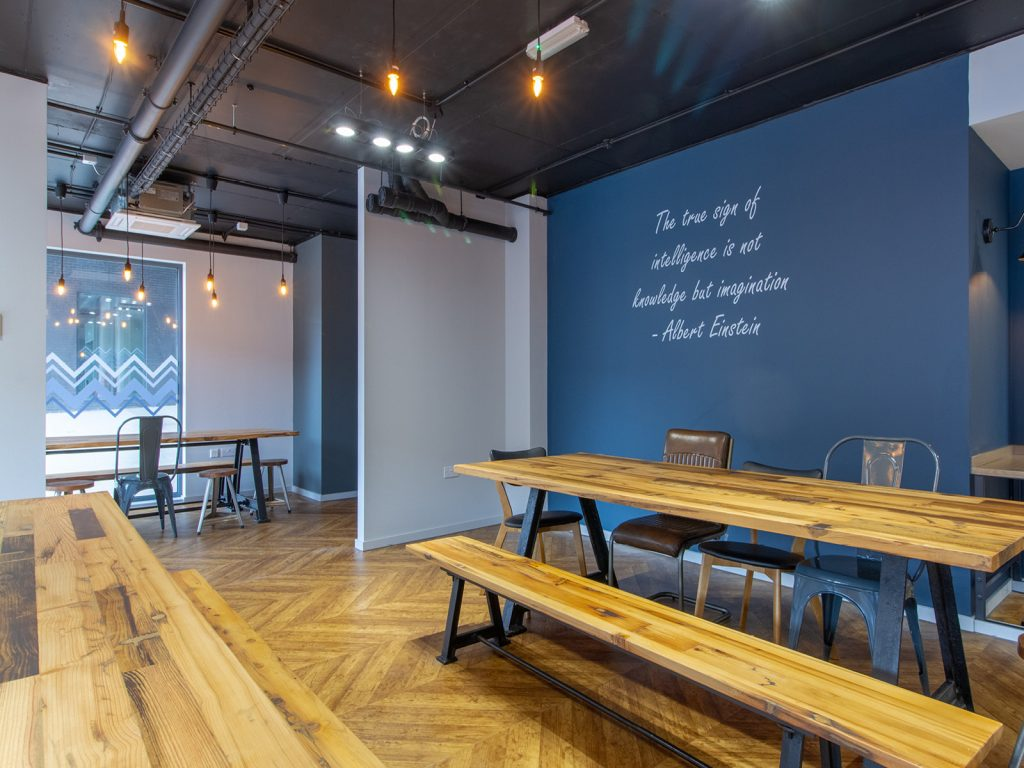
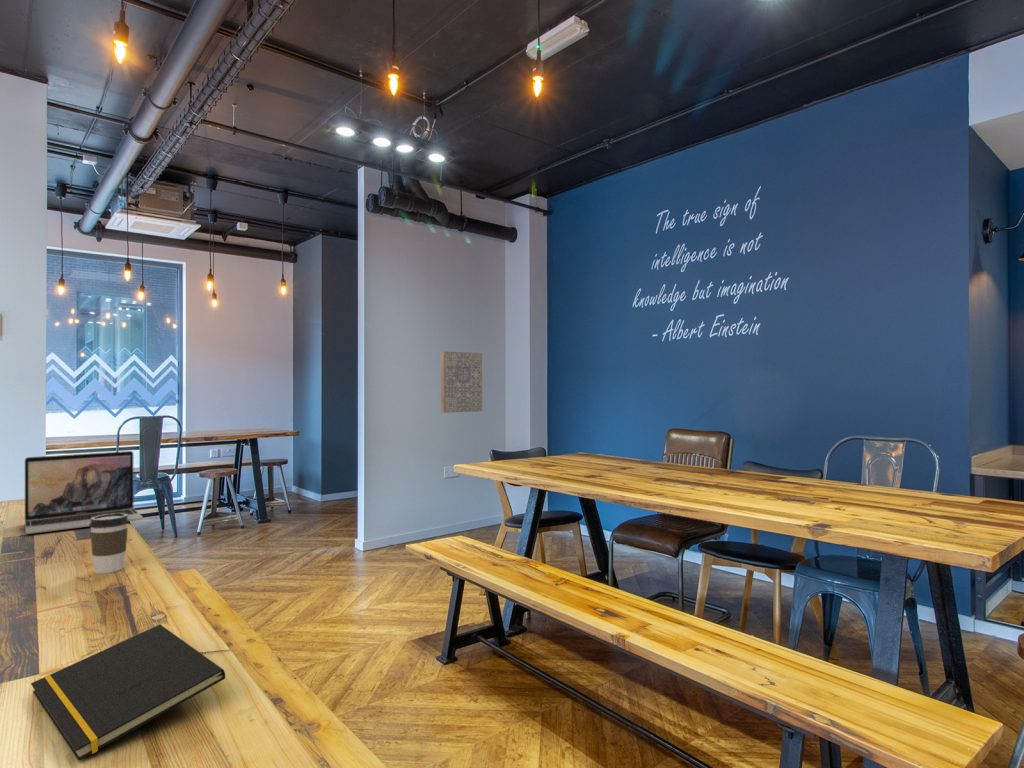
+ laptop (84, 489)
+ notepad (126, 681)
+ coffee cup (109, 543)
+ wall art (462, 382)
